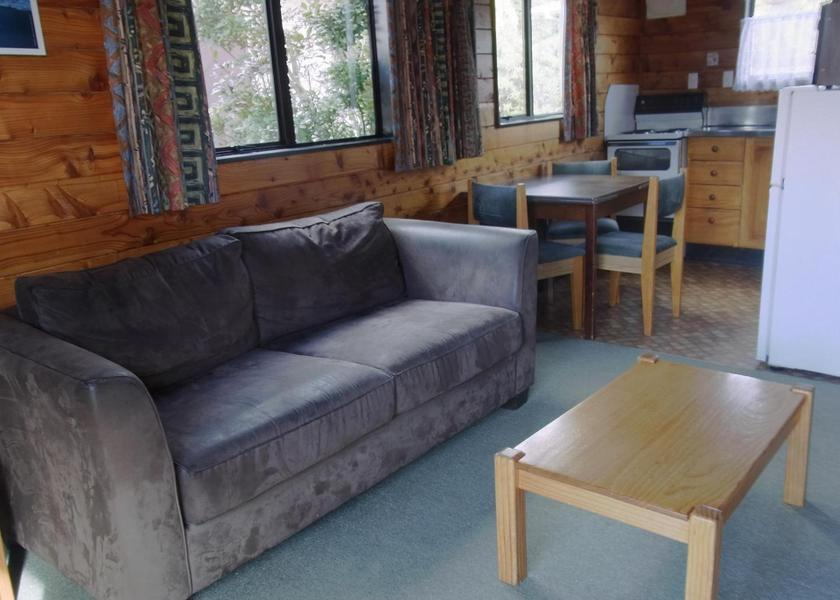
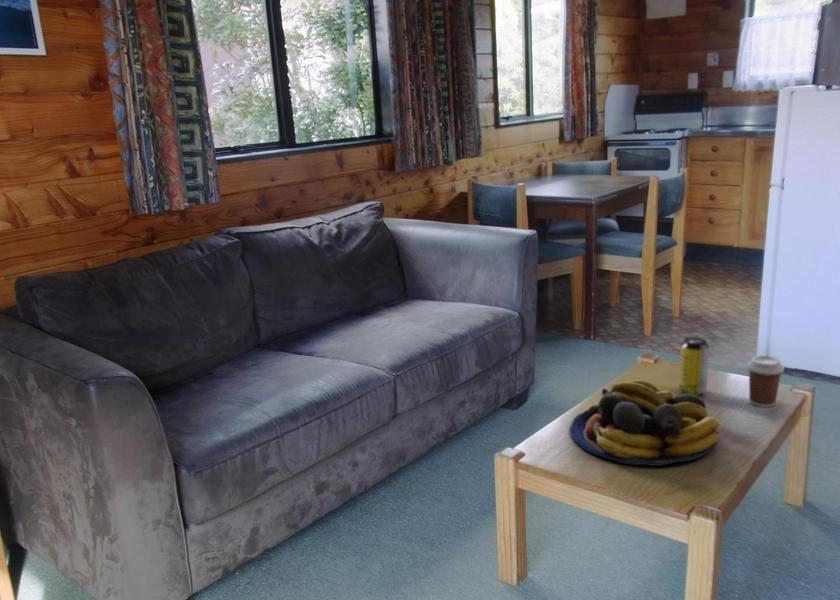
+ beverage can (693, 366)
+ coffee cup (764, 381)
+ fruit bowl (642, 409)
